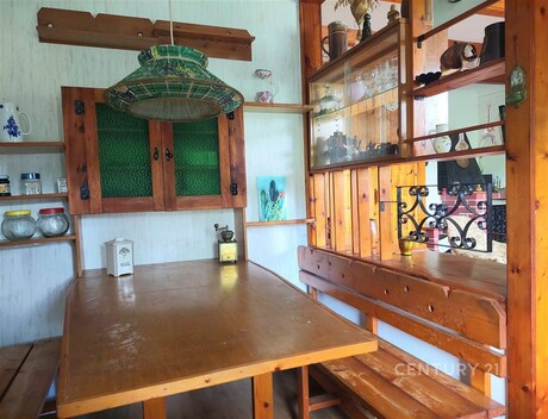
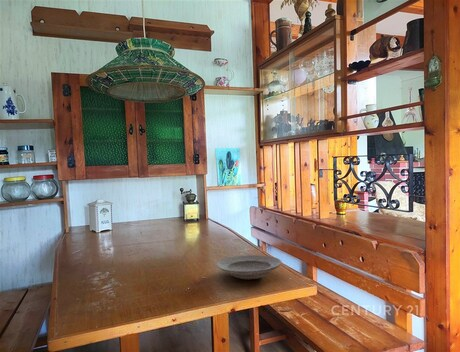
+ plate (249, 267)
